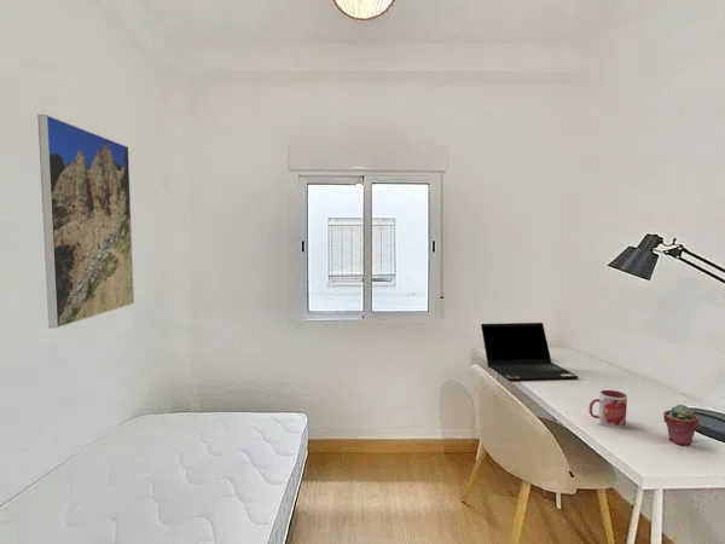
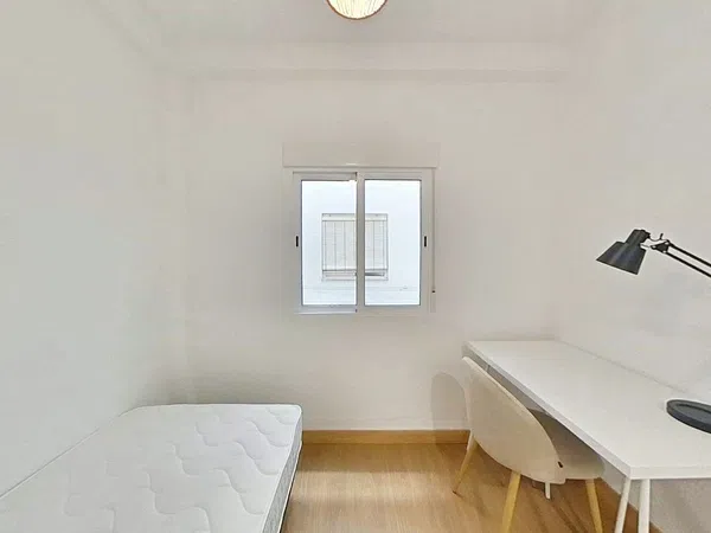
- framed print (93, 225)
- laptop computer (527, 349)
- mug (607, 407)
- potted succulent (680, 422)
